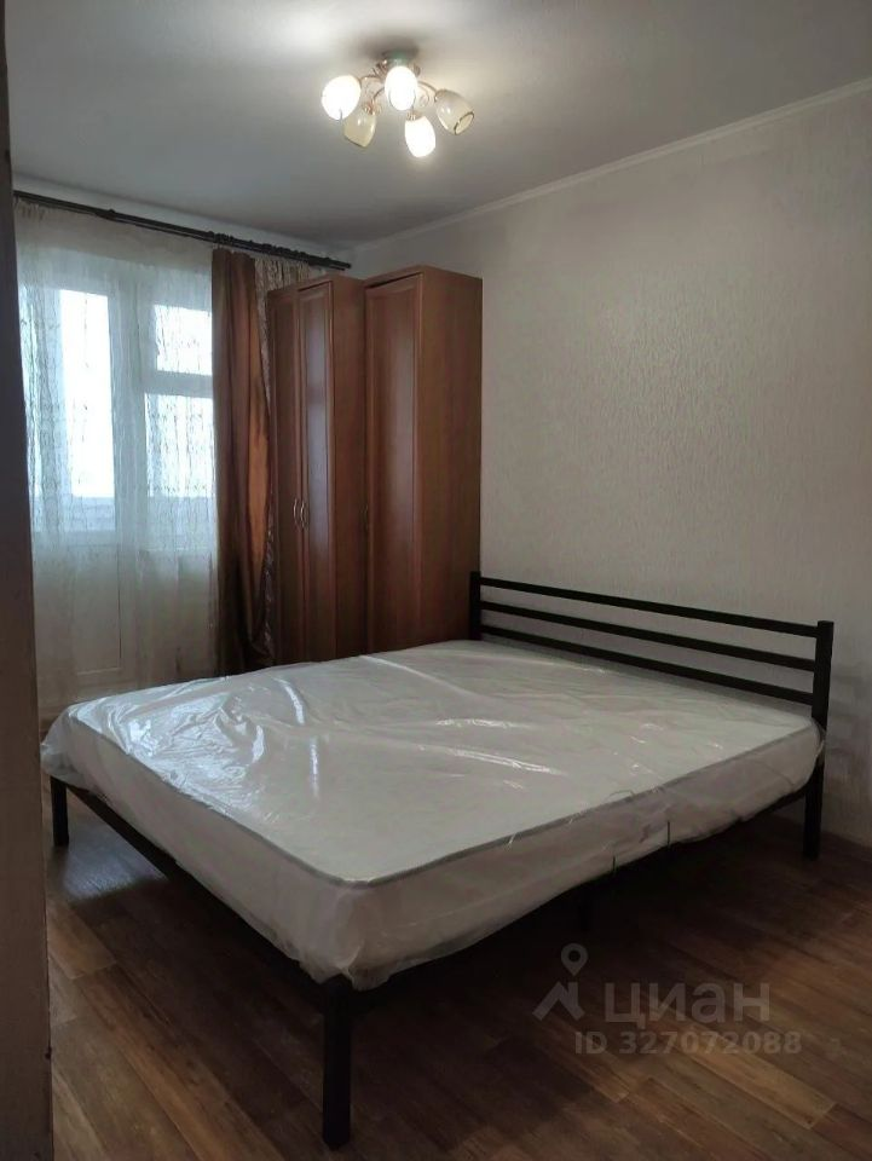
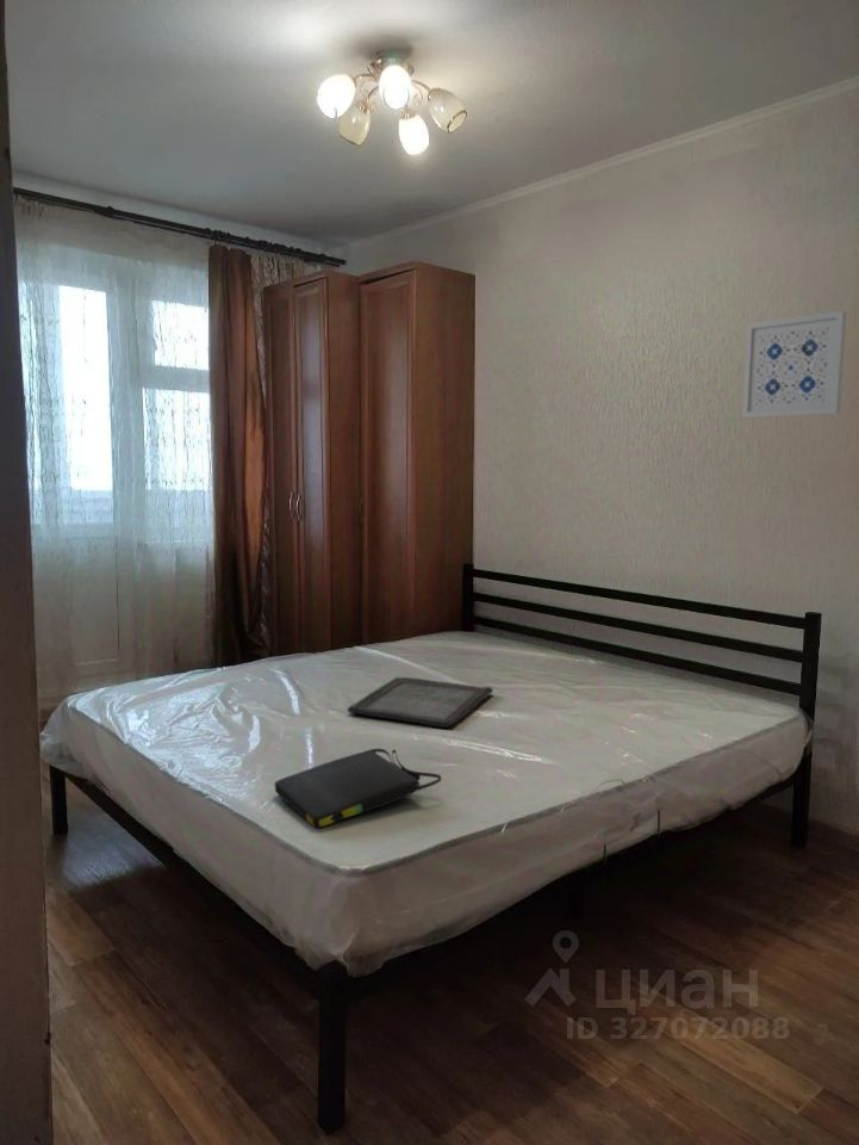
+ wall art (791, 366)
+ serving tray (421, 699)
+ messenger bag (356, 782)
